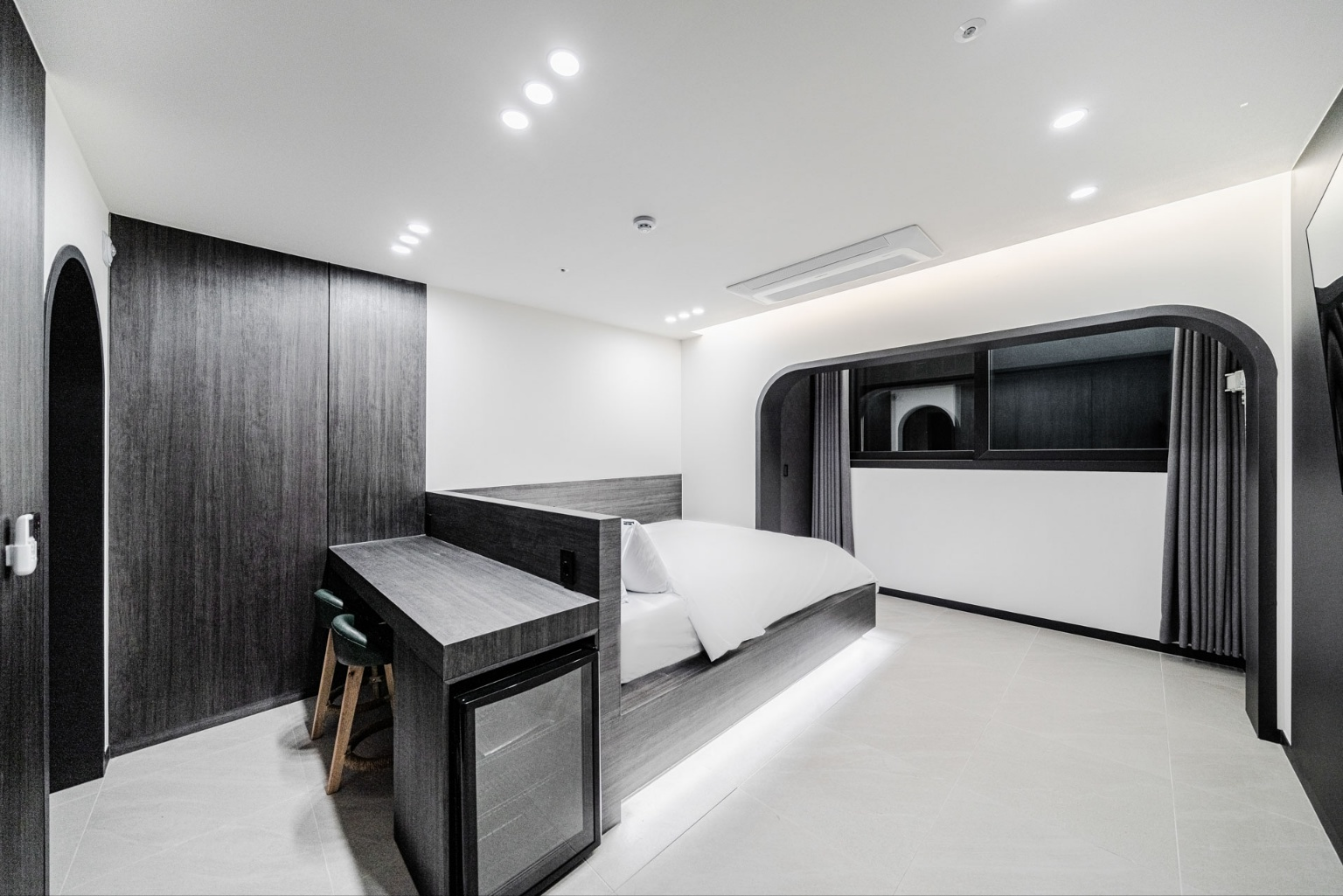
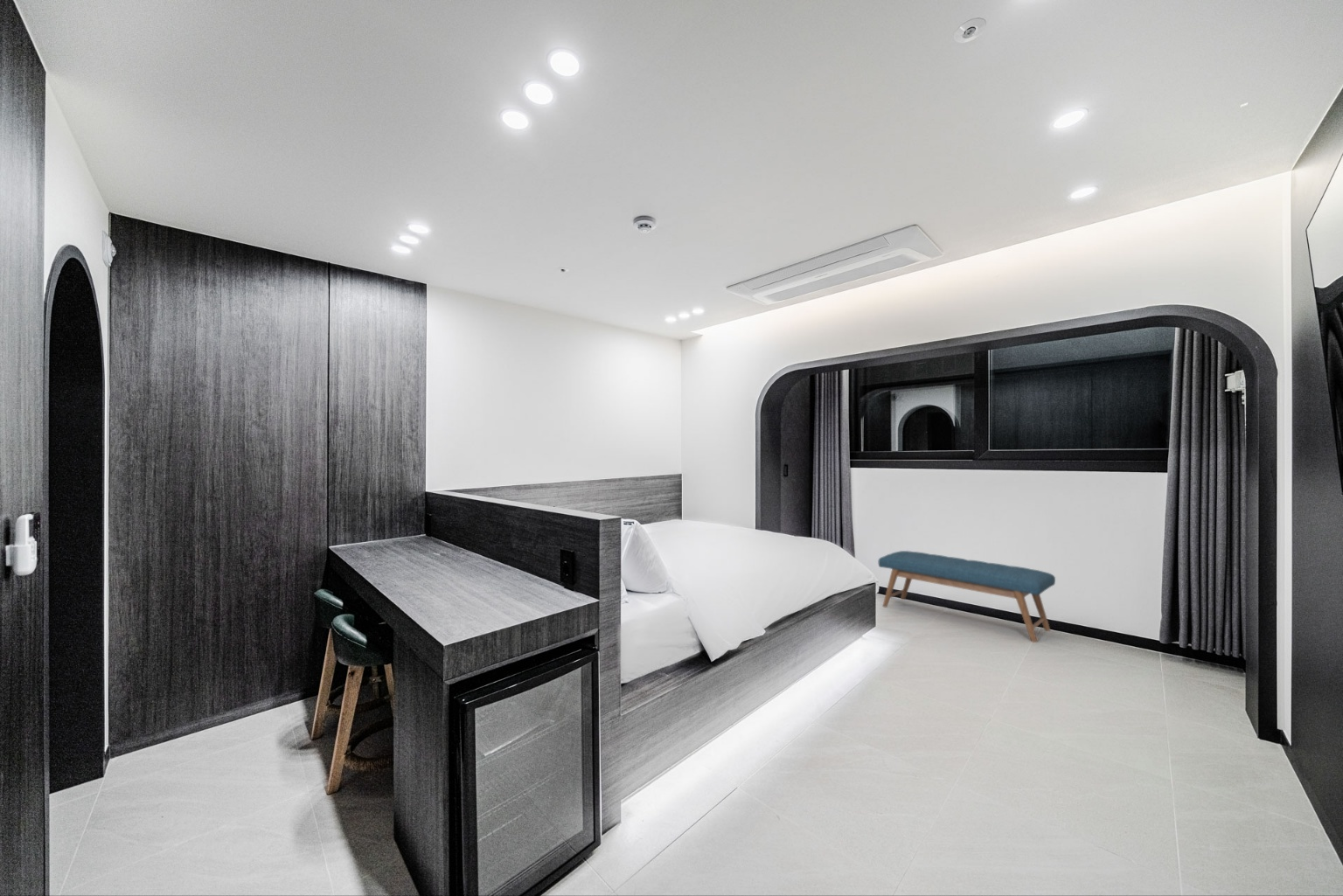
+ bench (960, 587)
